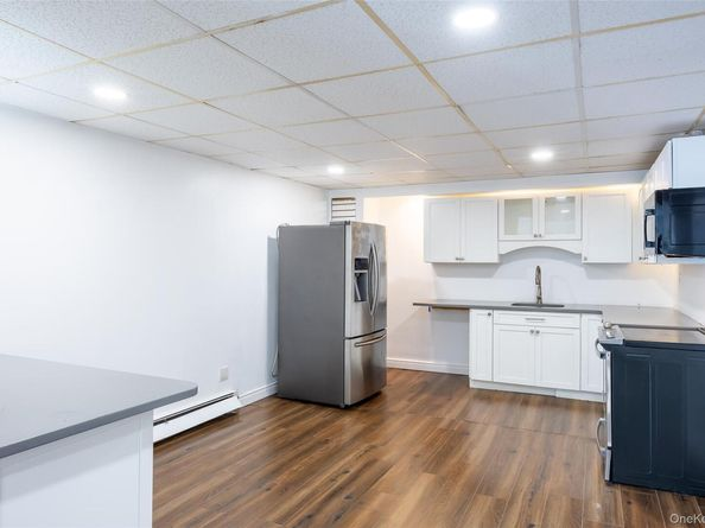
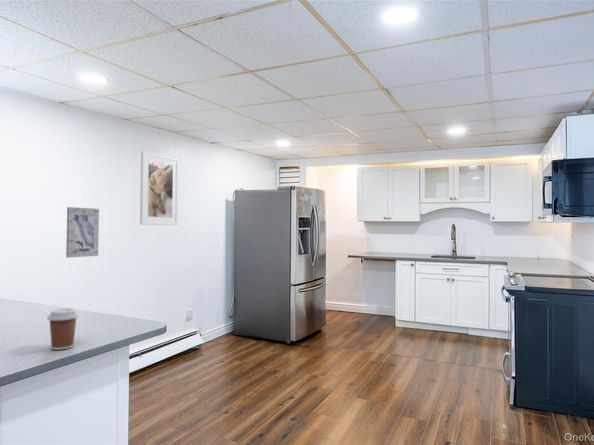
+ wall art (83, 232)
+ coffee cup (62, 328)
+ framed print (160, 190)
